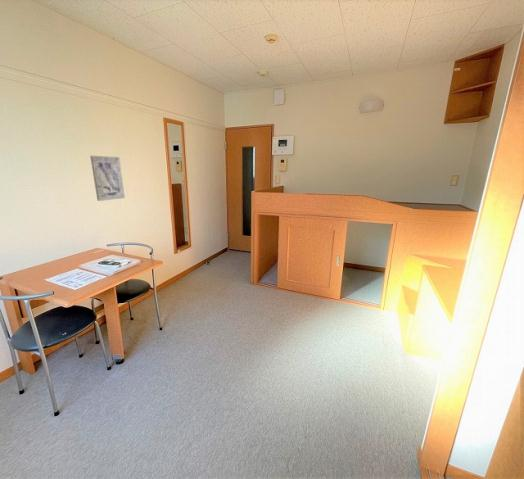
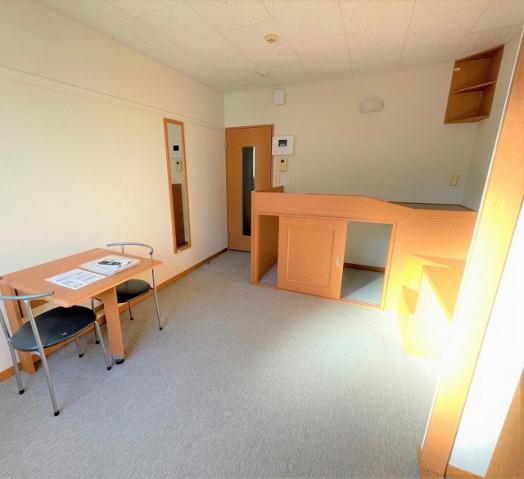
- wall art (108, 178)
